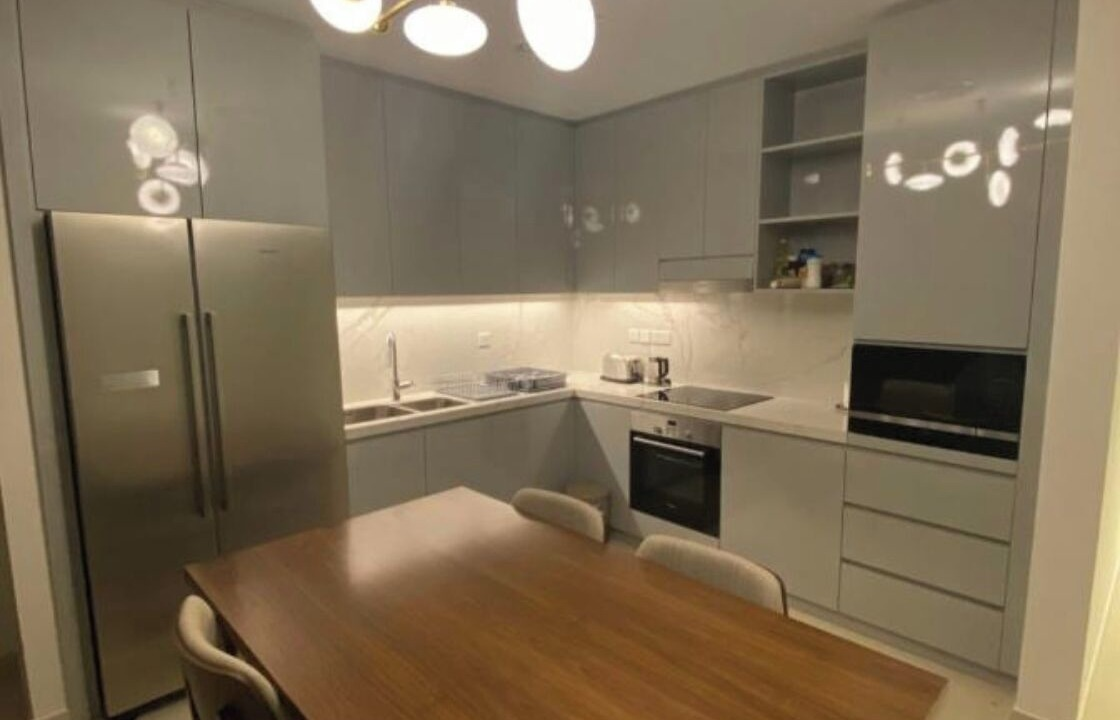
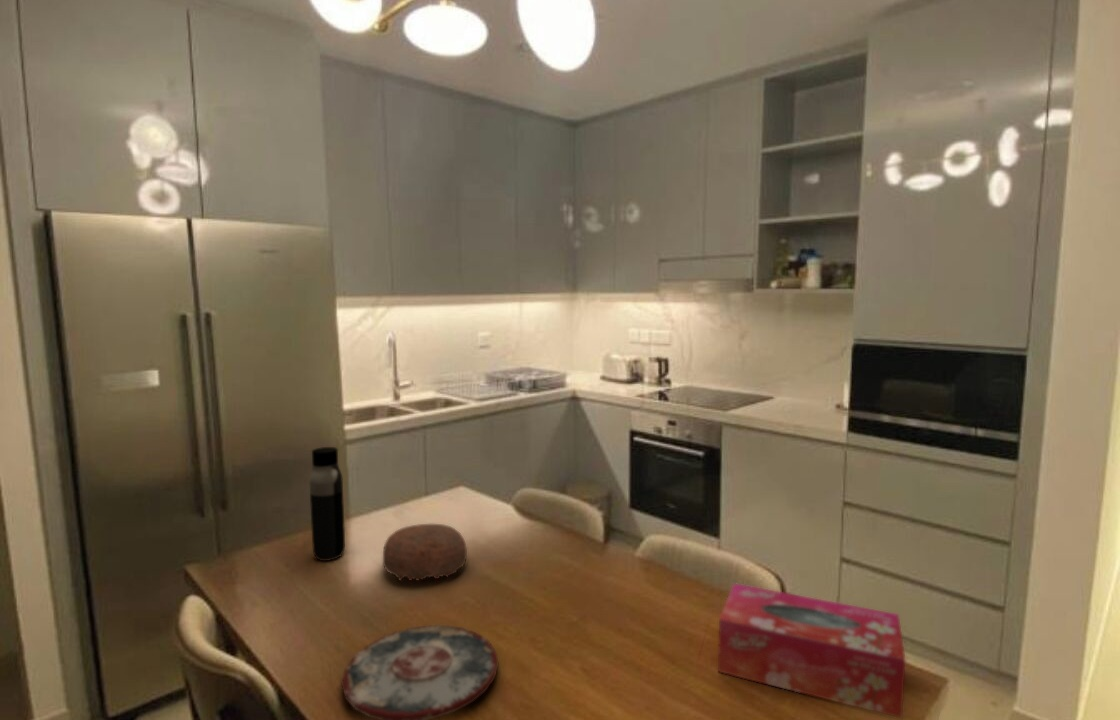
+ plate (422, 668)
+ water bottle (327, 503)
+ decorative bowl (424, 548)
+ tissue box (808, 643)
